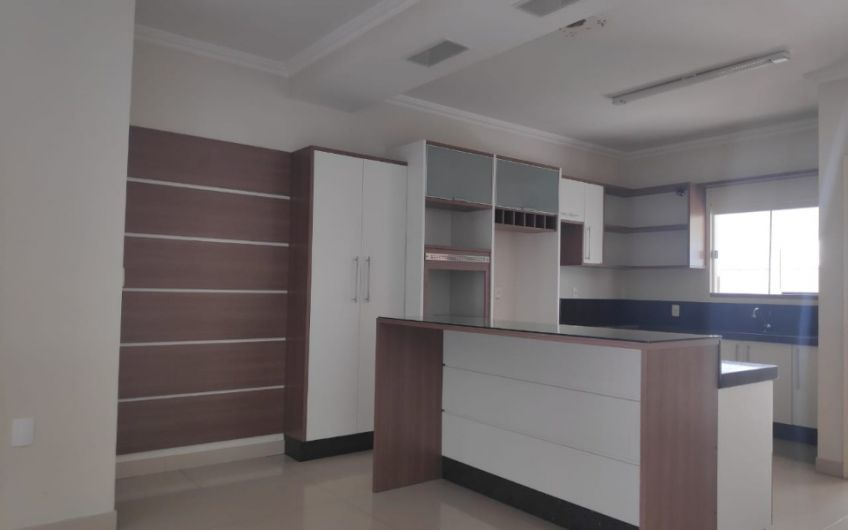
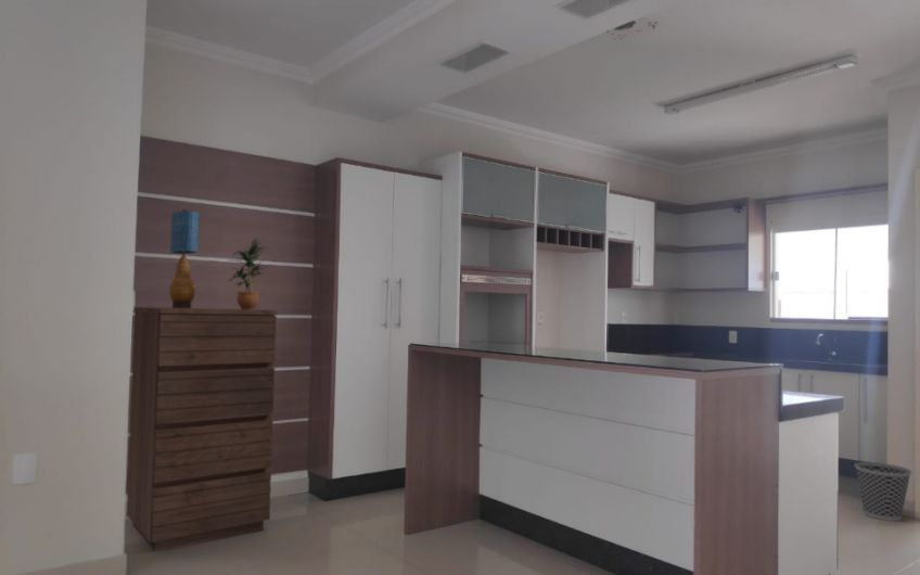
+ wastebasket (882, 491)
+ table lamp (182, 258)
+ potted plant (248, 272)
+ dresser (201, 417)
